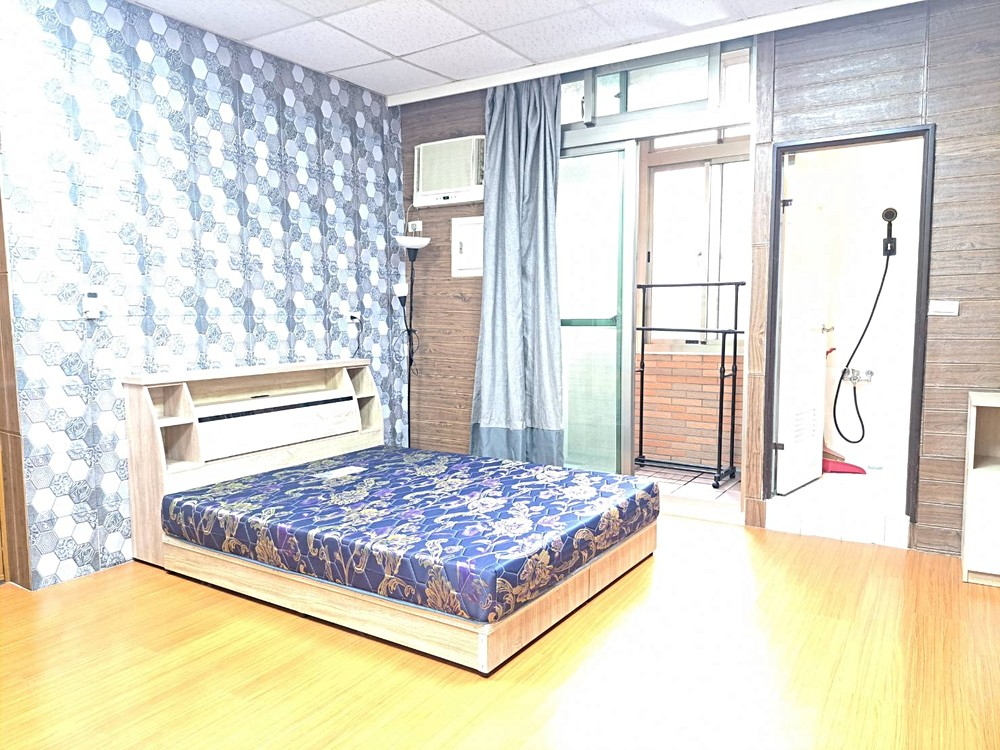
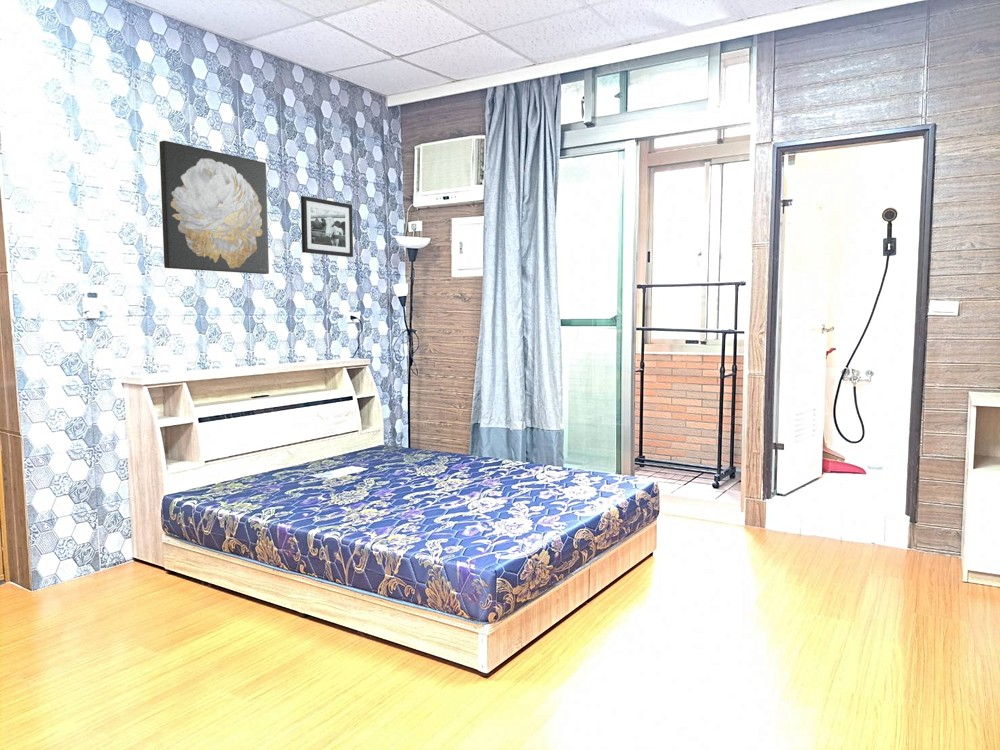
+ wall art (217, 212)
+ picture frame (327, 227)
